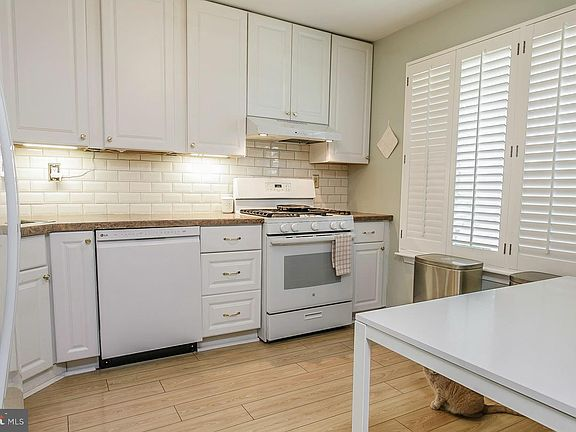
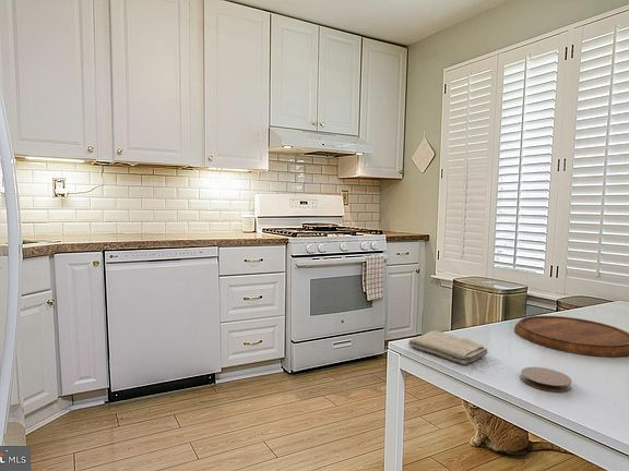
+ cutting board (572, 333)
+ washcloth (447, 345)
+ coaster (545, 378)
